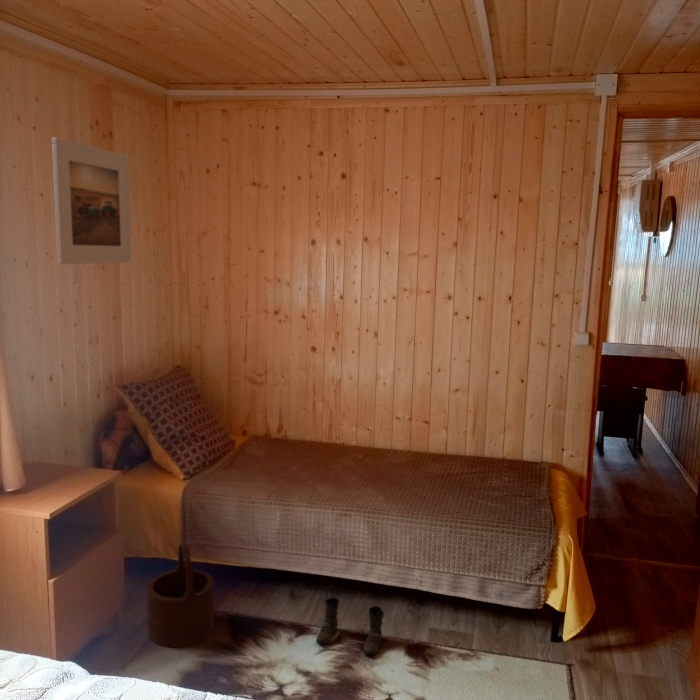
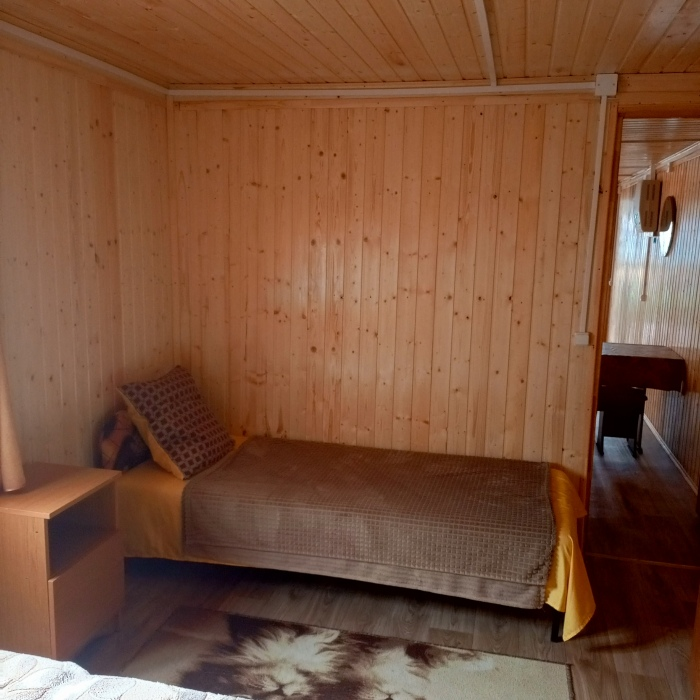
- boots (337, 625)
- wooden bucket (180, 587)
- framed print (95, 206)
